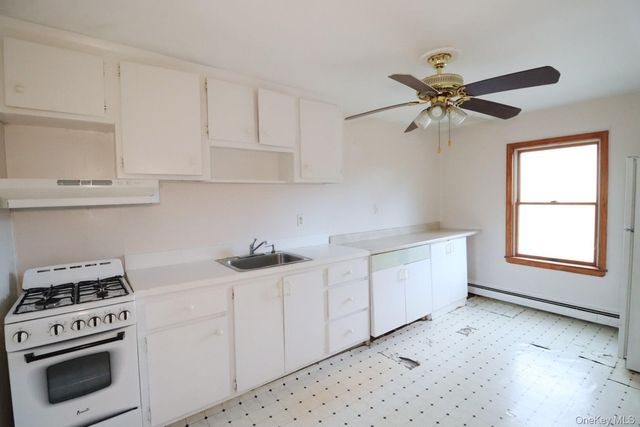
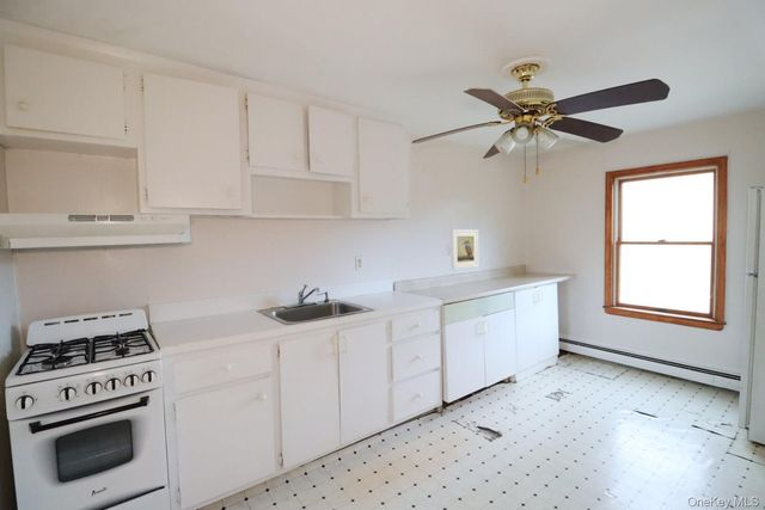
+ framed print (465, 248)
